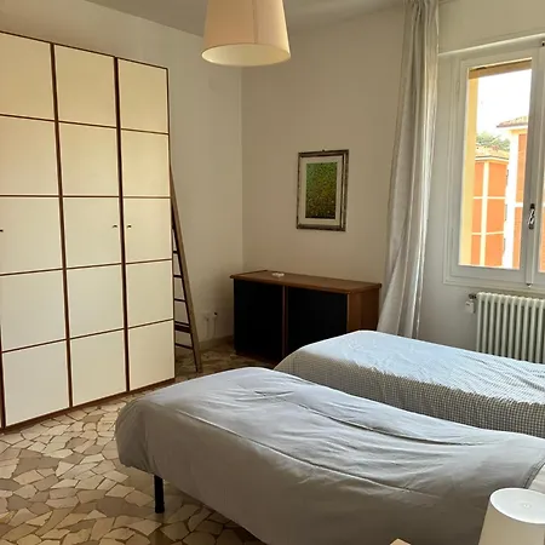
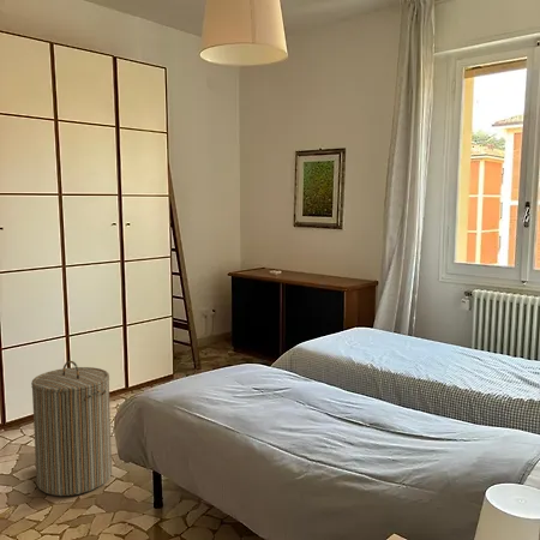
+ laundry hamper (72, 420)
